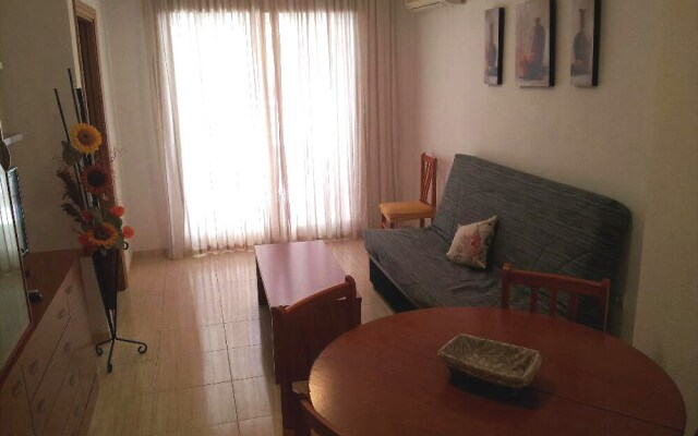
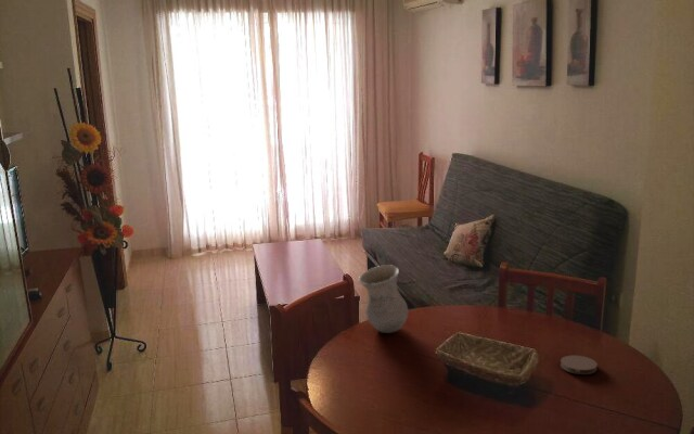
+ vase (383, 299)
+ coaster (578, 365)
